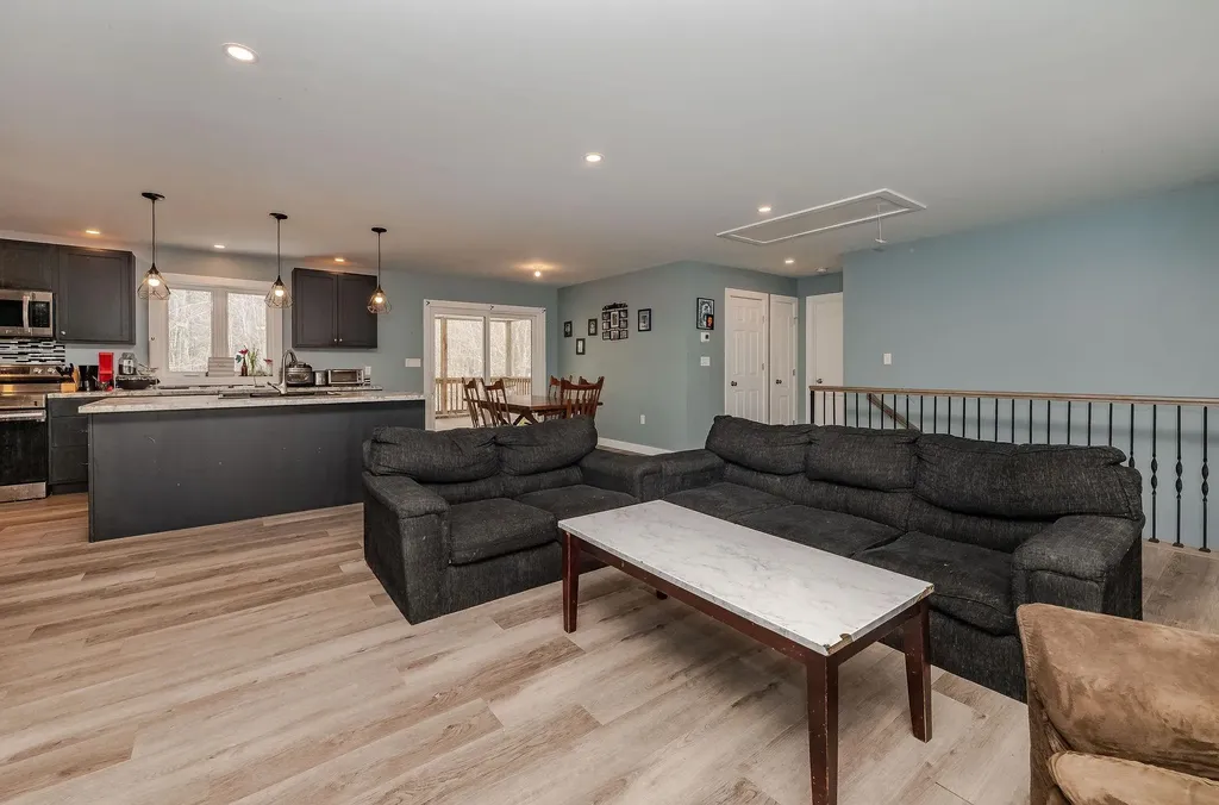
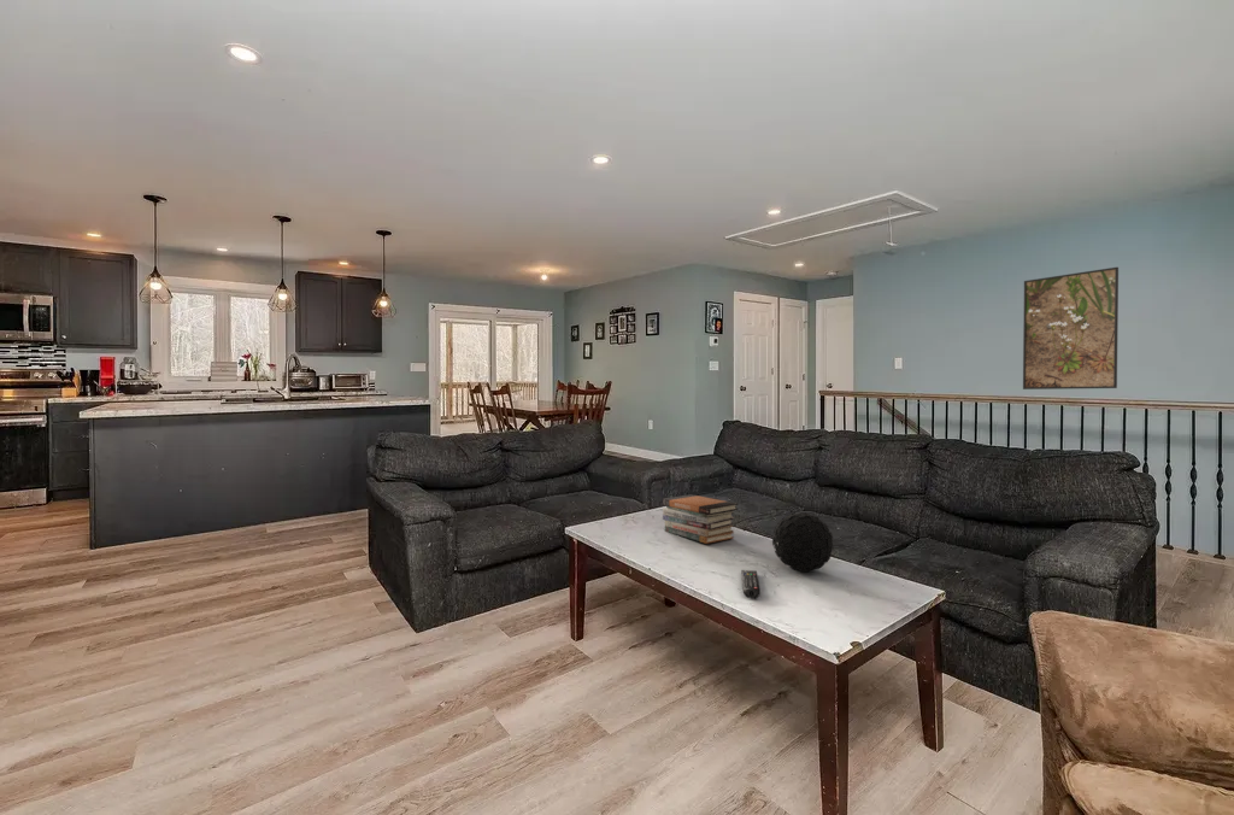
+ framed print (1068, 332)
+ decorative orb (801, 541)
+ remote control (750, 581)
+ book stack (698, 517)
